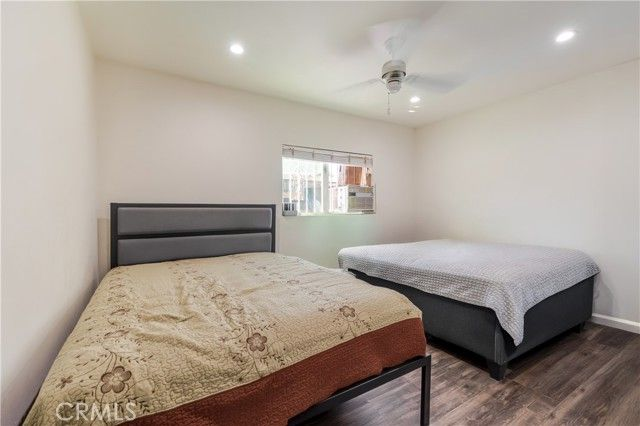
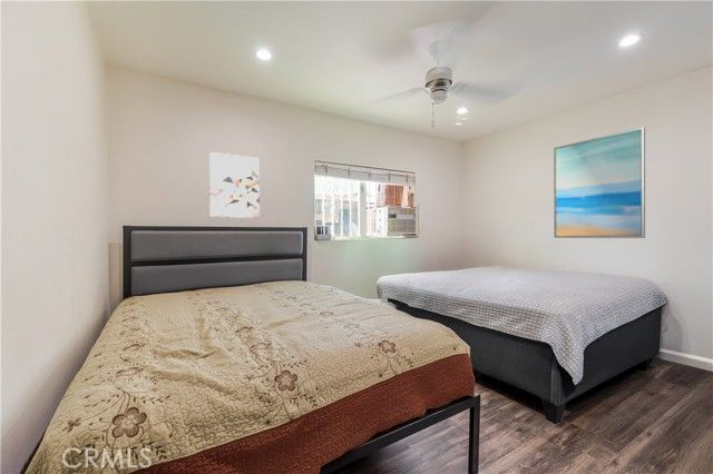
+ wall art (595, 188)
+ wall art (235, 186)
